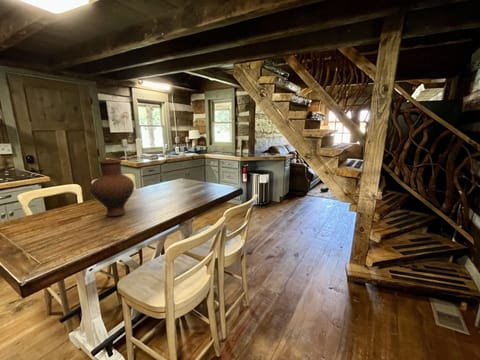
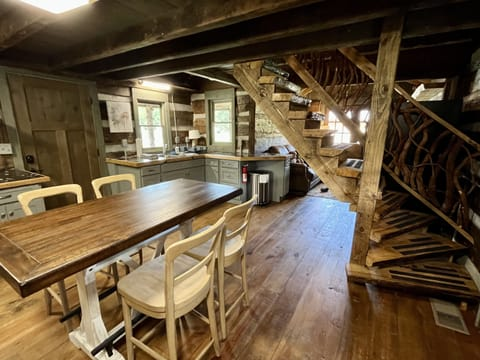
- vase (113, 187)
